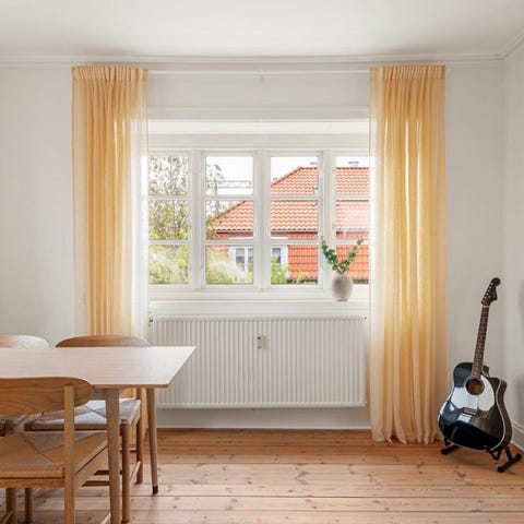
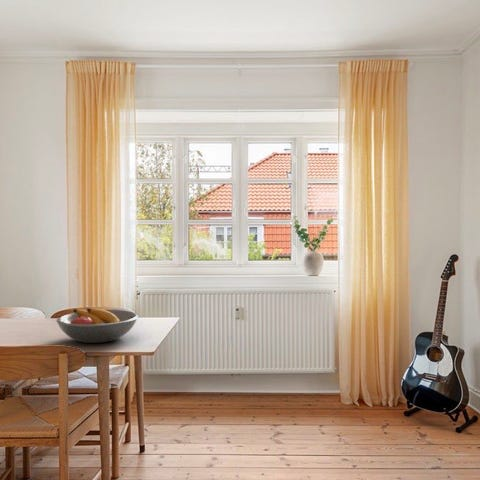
+ fruit bowl (98, 325)
